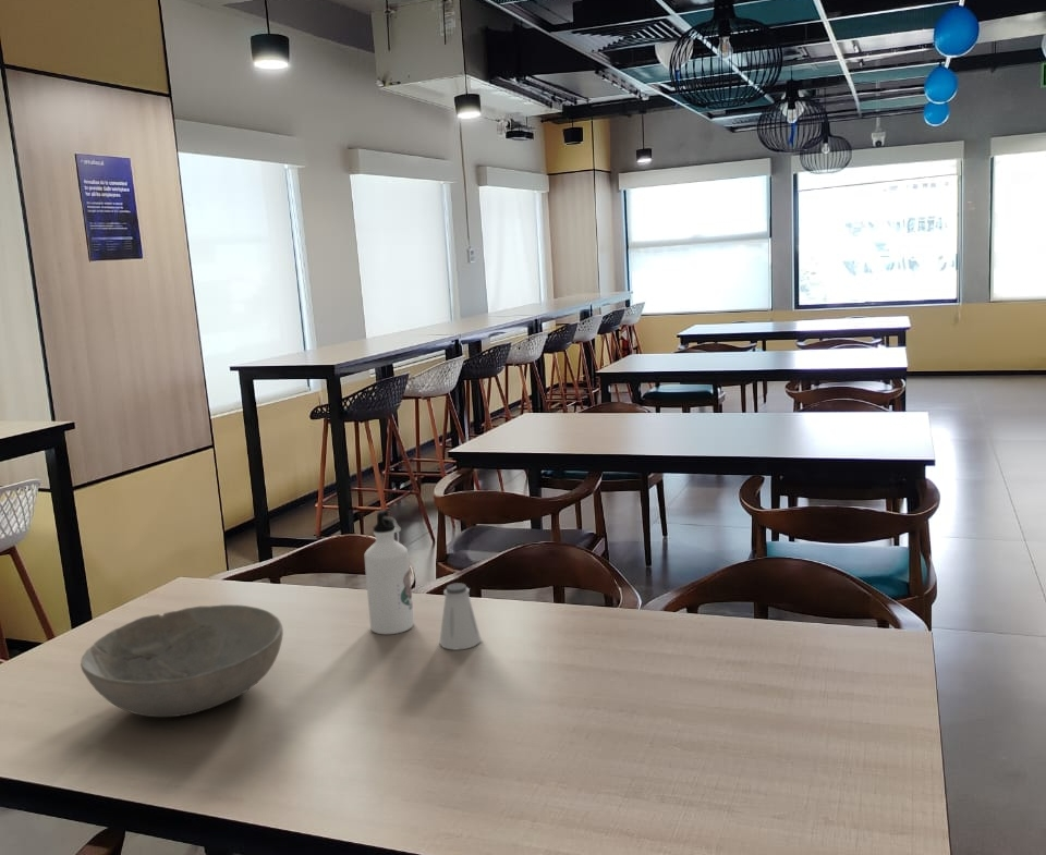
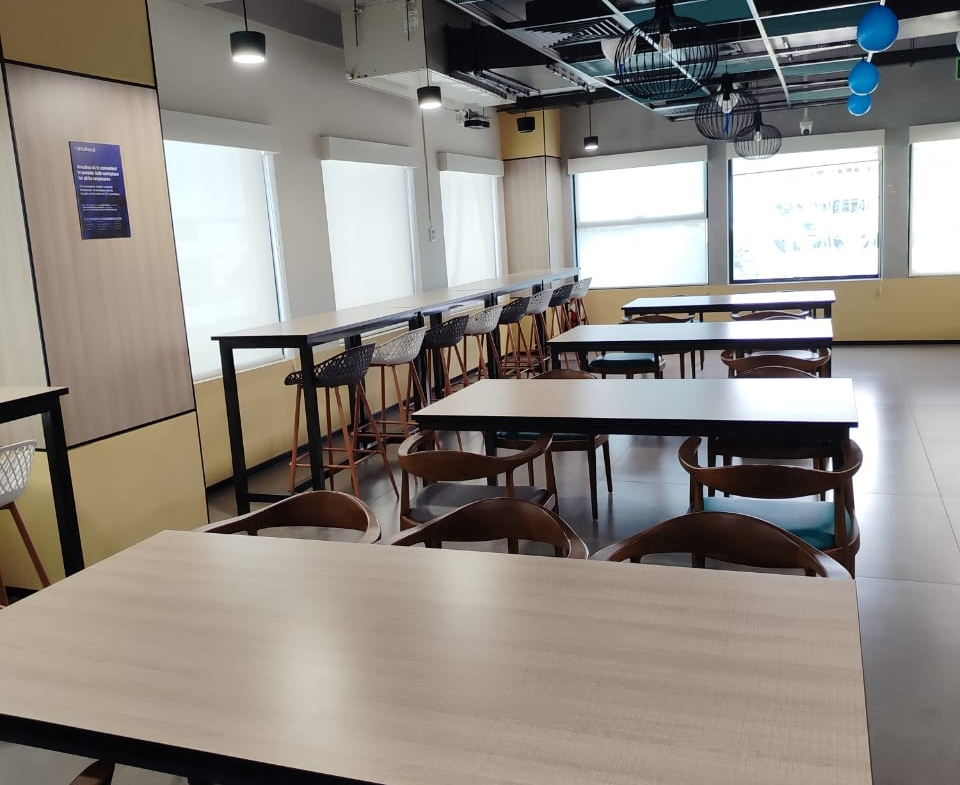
- water bottle (390, 565)
- saltshaker (458, 613)
- bowl (188, 667)
